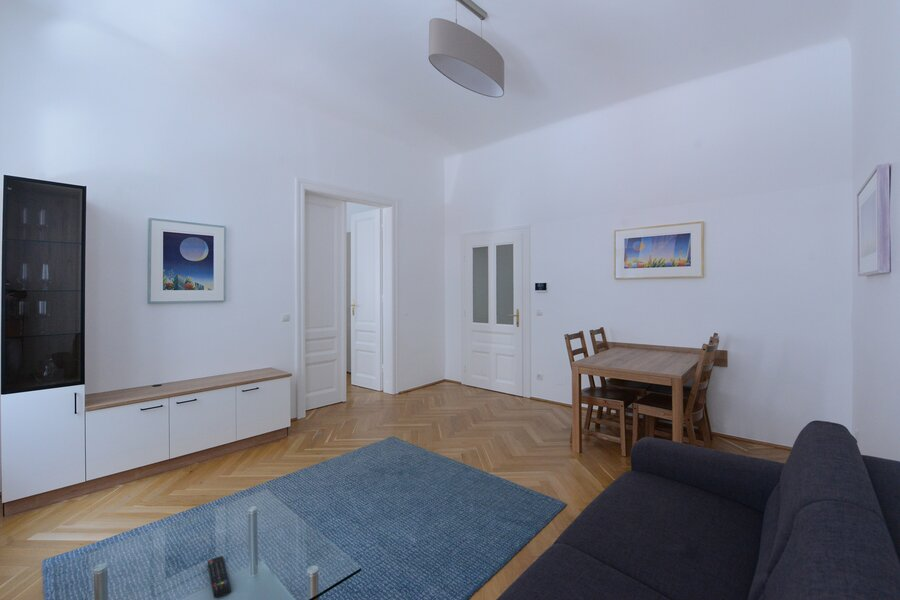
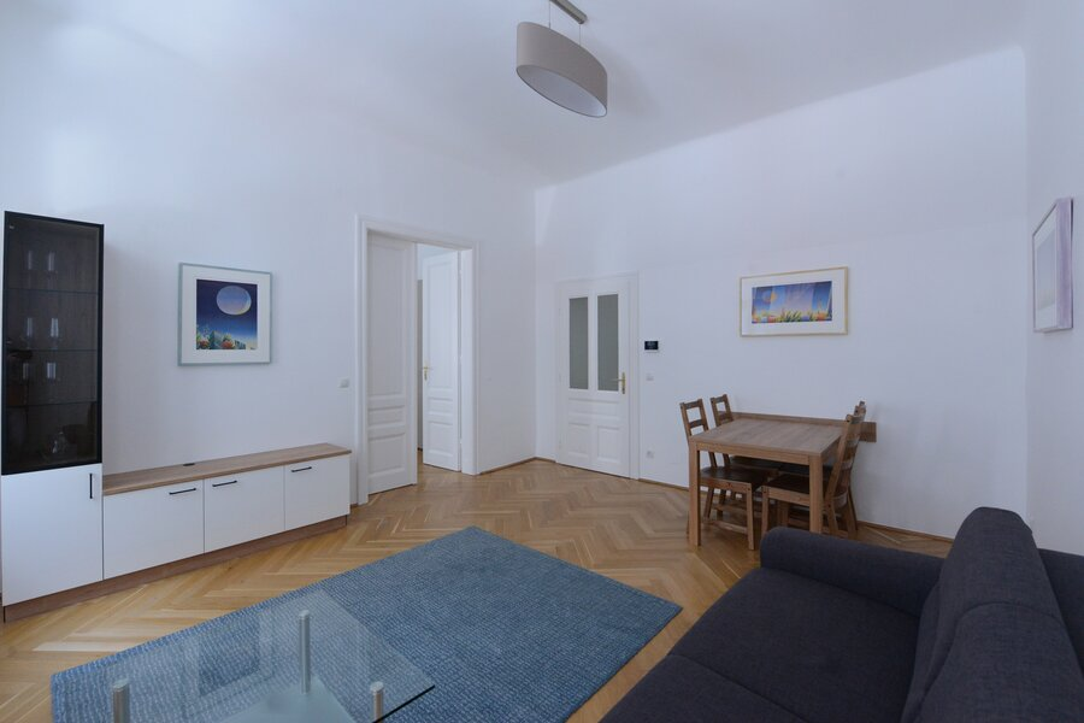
- remote control (218, 576)
